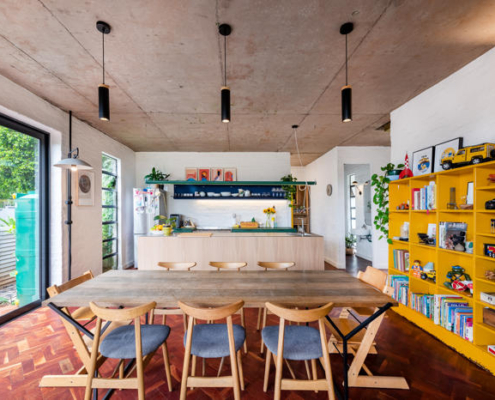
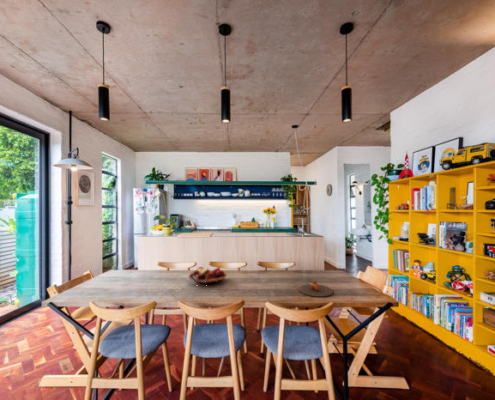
+ plate (315, 286)
+ fruit basket (207, 274)
